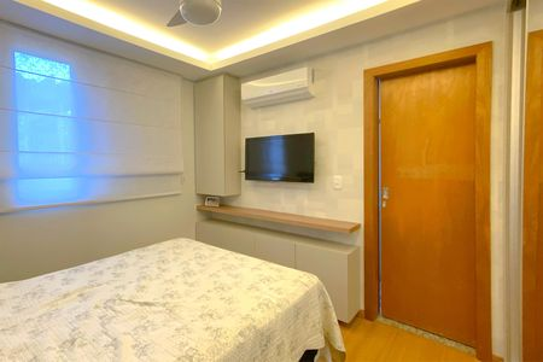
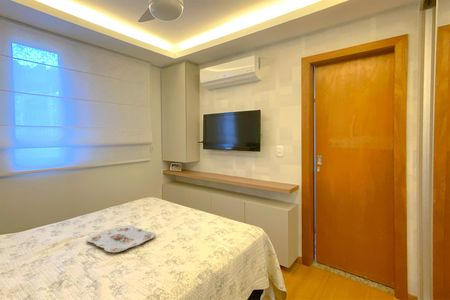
+ serving tray (121, 237)
